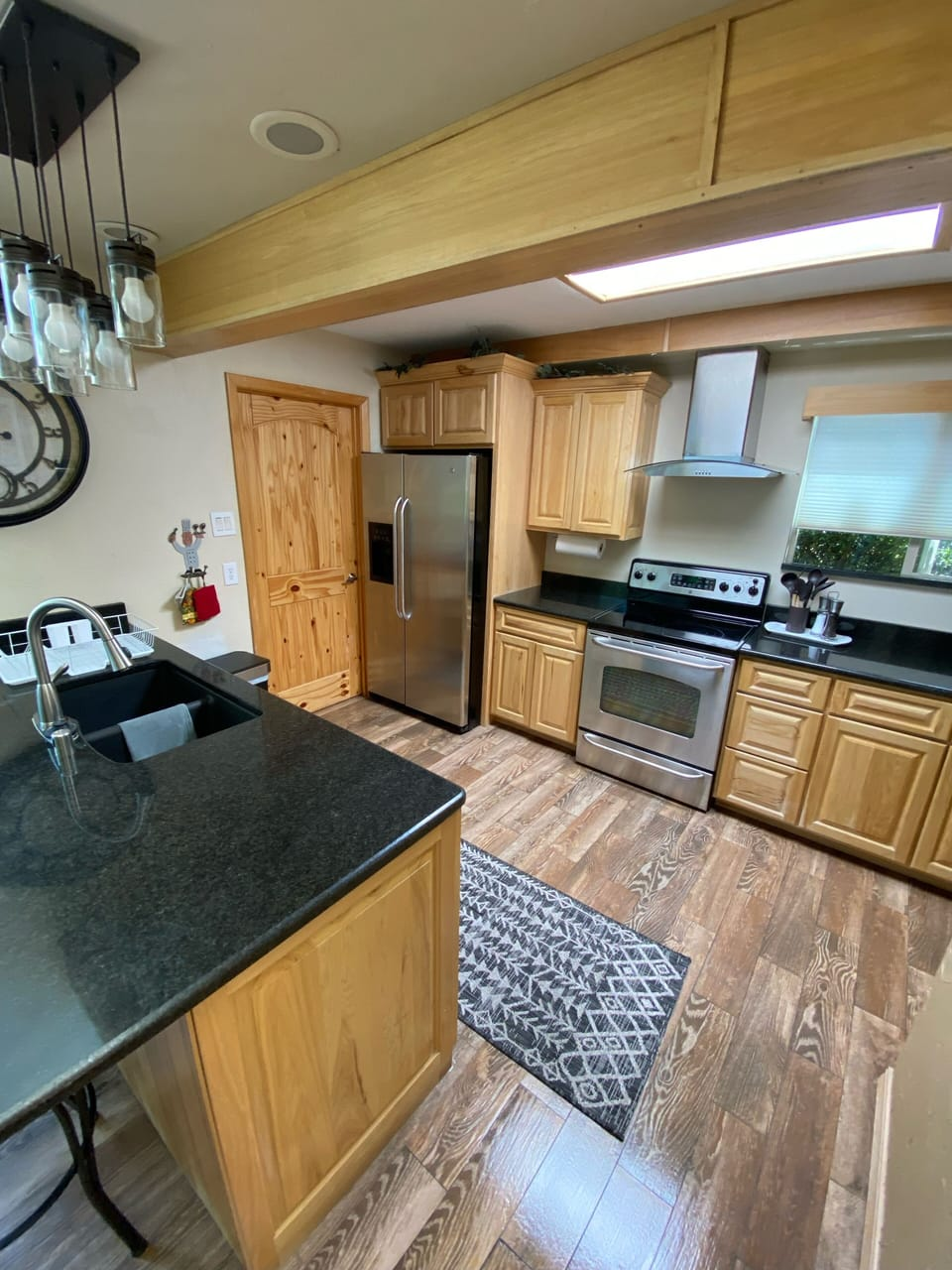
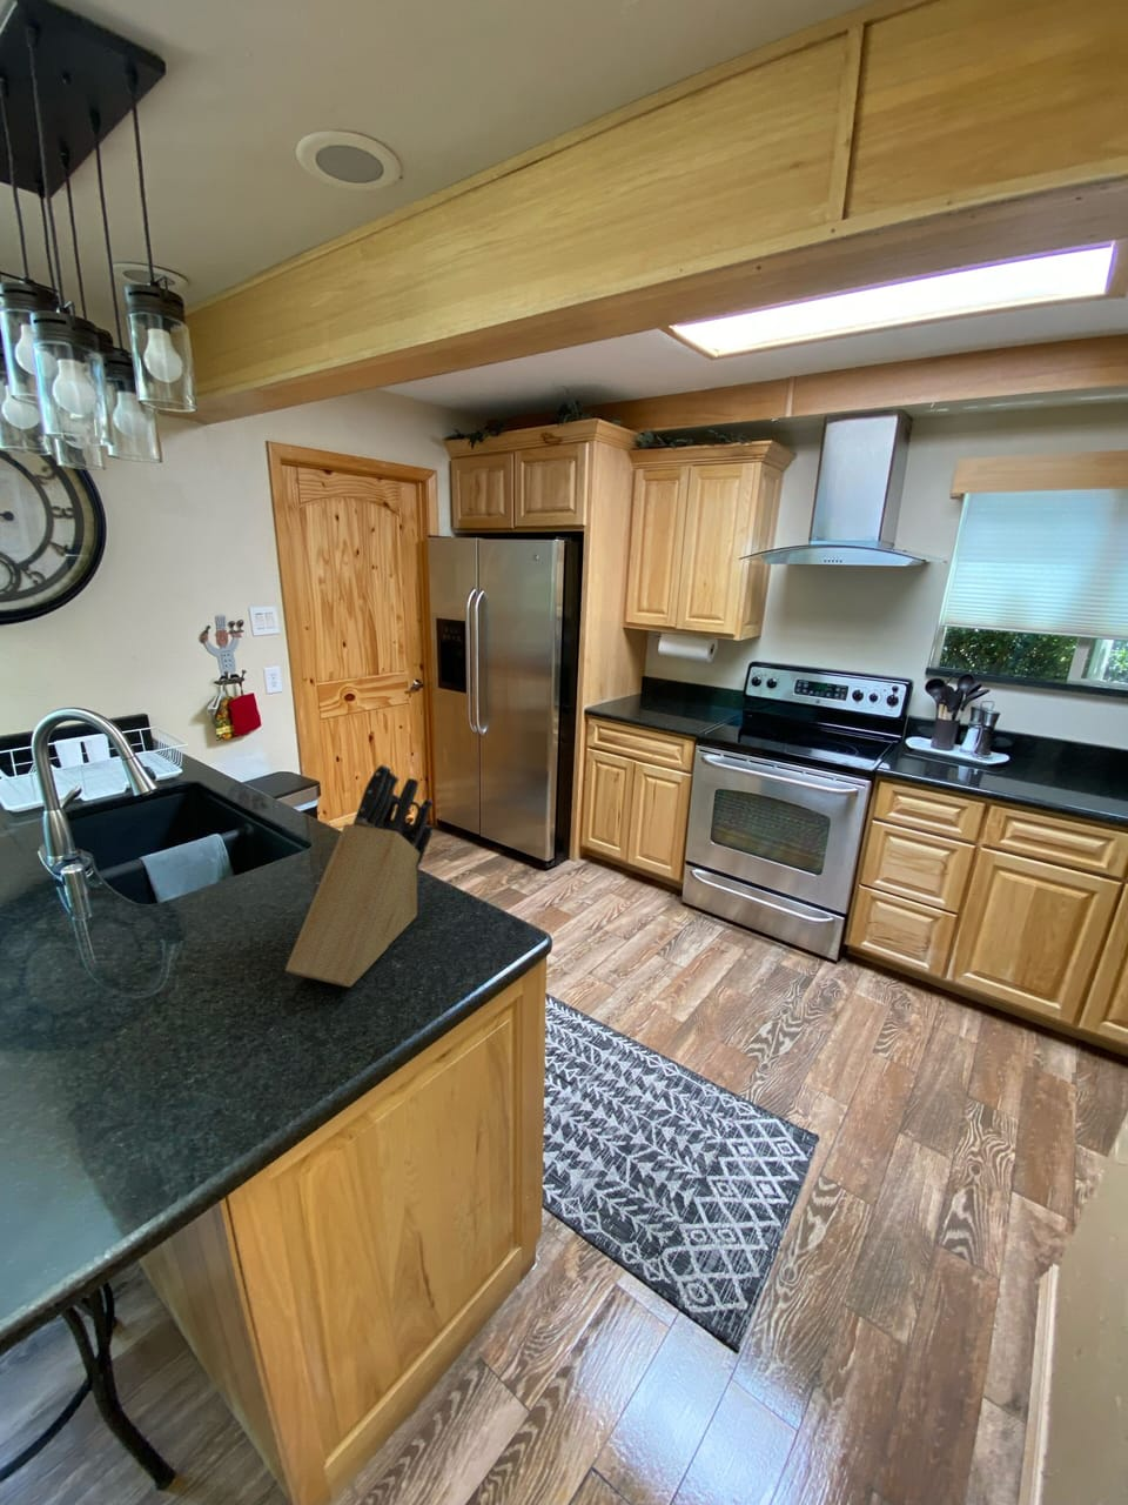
+ knife block (367, 860)
